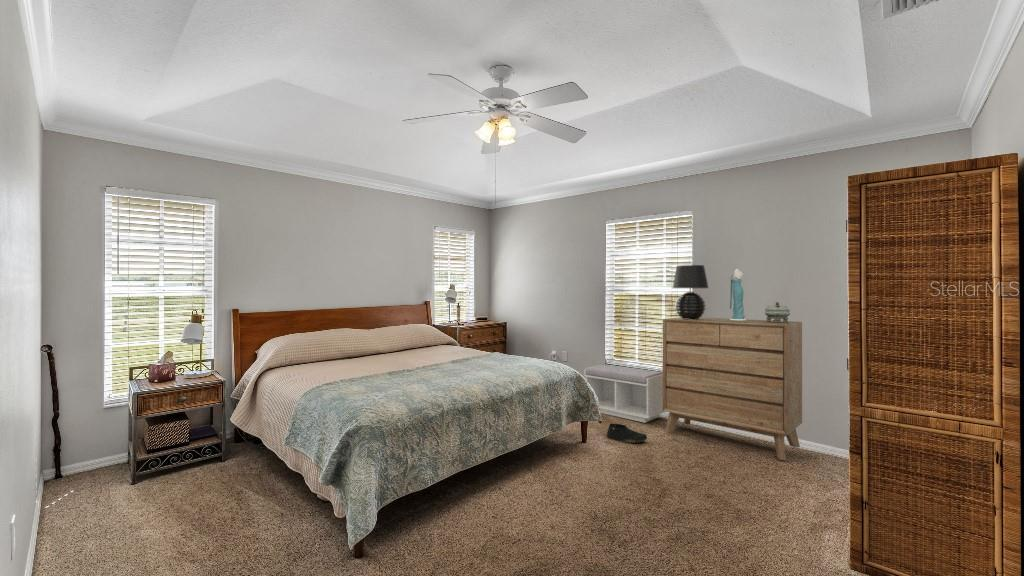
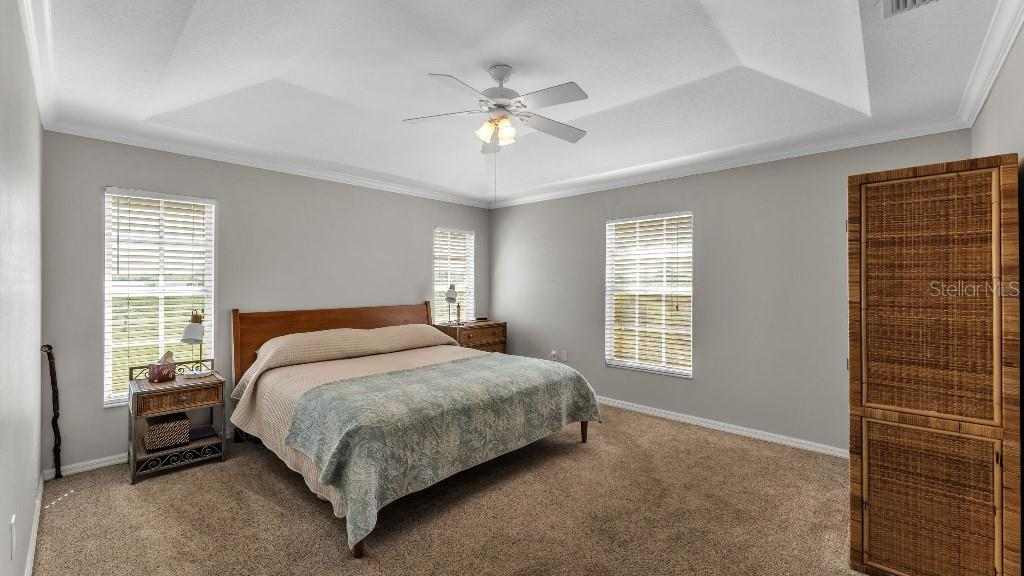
- table lamp (690, 292)
- shoe (626, 432)
- dresser (728, 379)
- decorative box (777, 311)
- dress (738, 294)
- bench (623, 391)
